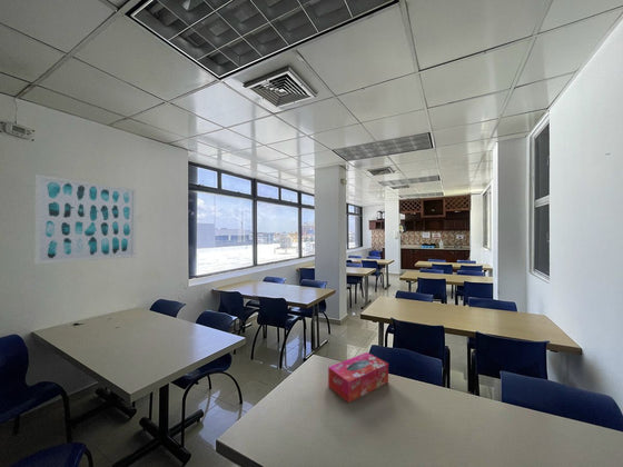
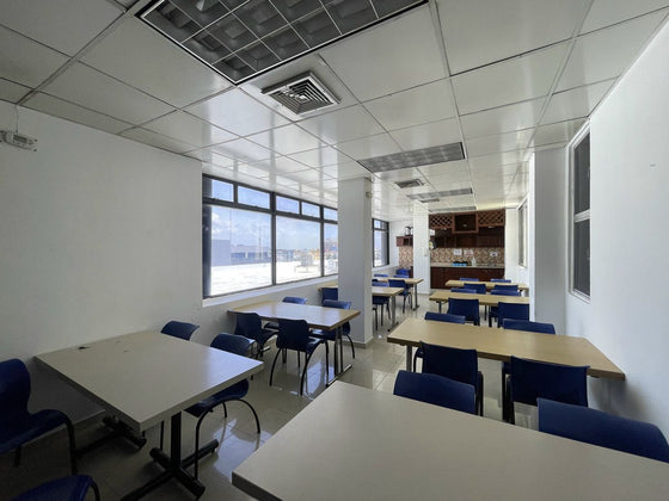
- wall art (91, 221)
- tissue box (358, 375)
